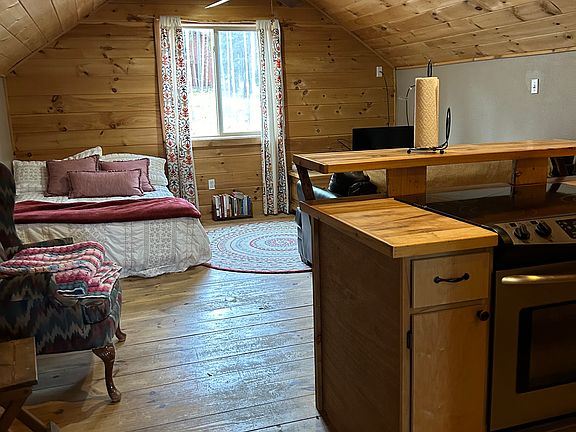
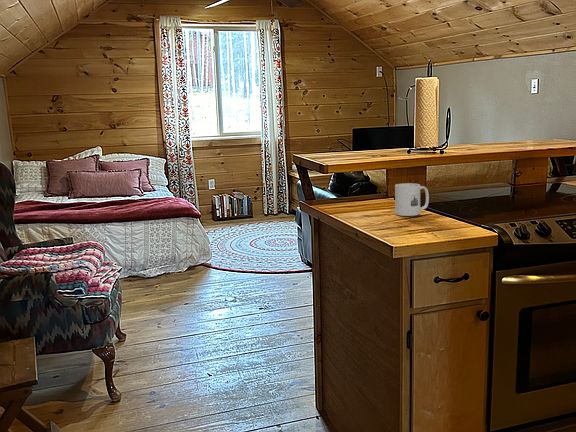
+ mug (412, 198)
